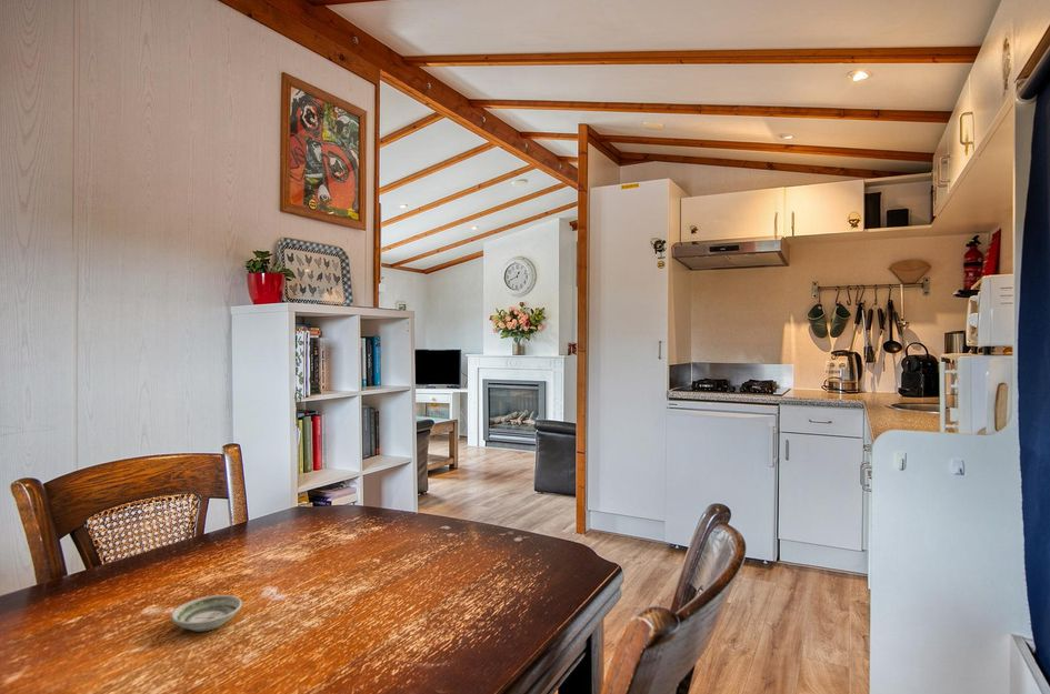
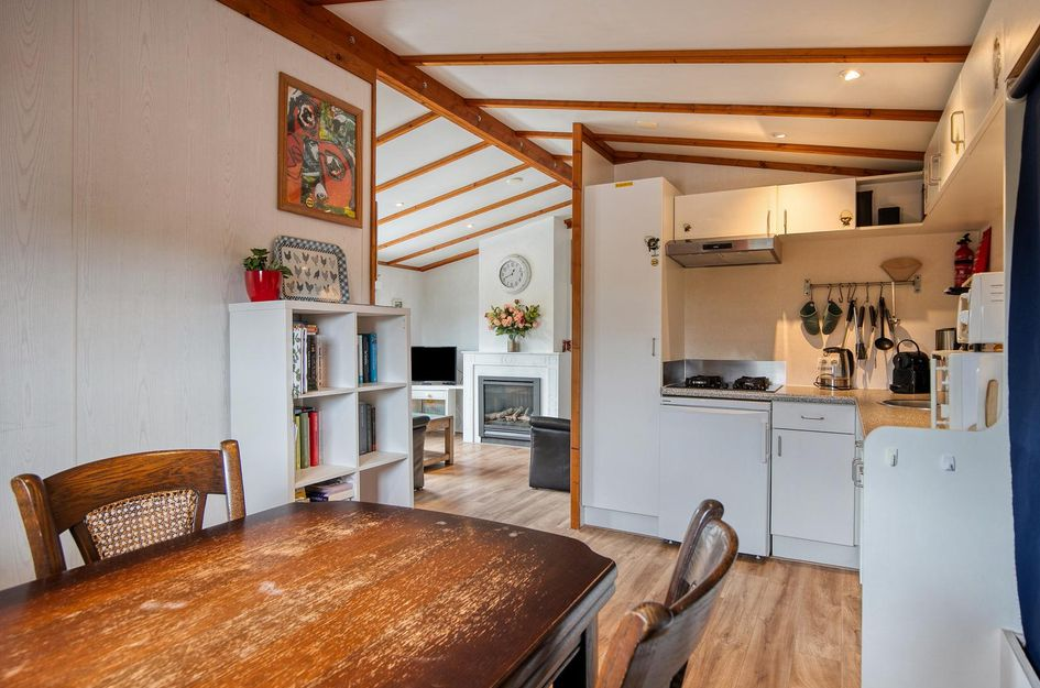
- saucer (207, 615)
